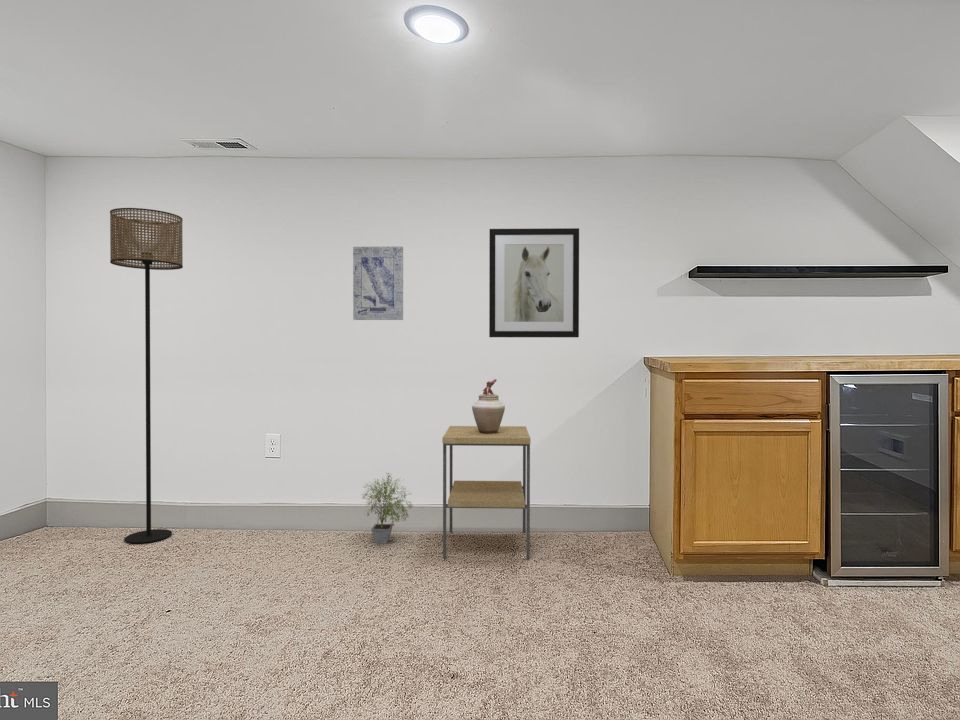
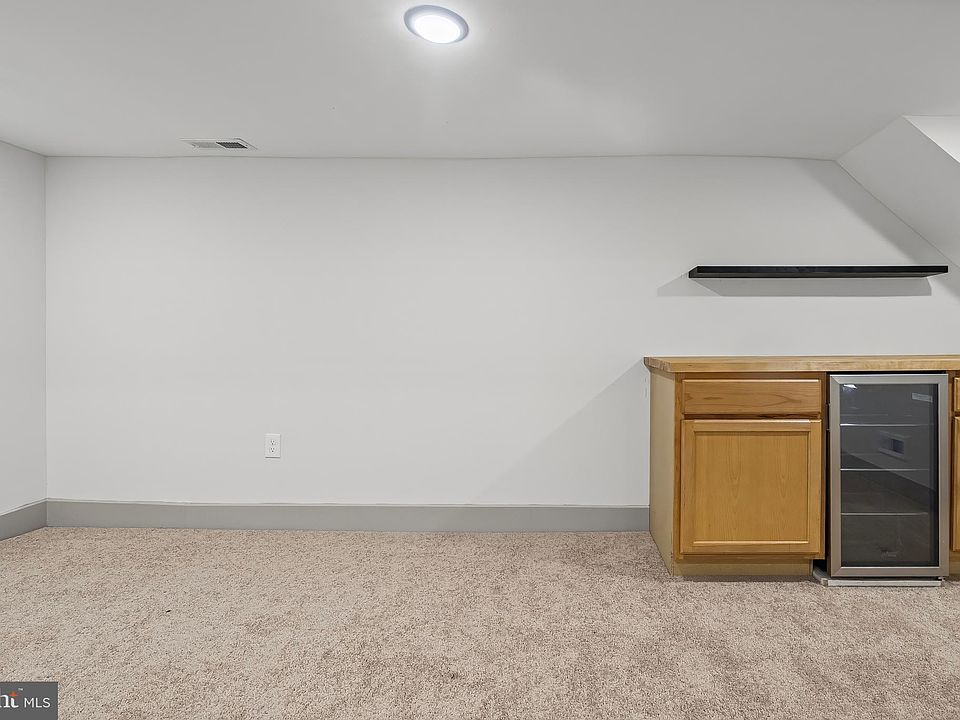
- side table (486, 488)
- vase (487, 405)
- potted plant (386, 505)
- wall art (533, 283)
- floor lamp (148, 376)
- wall art (378, 283)
